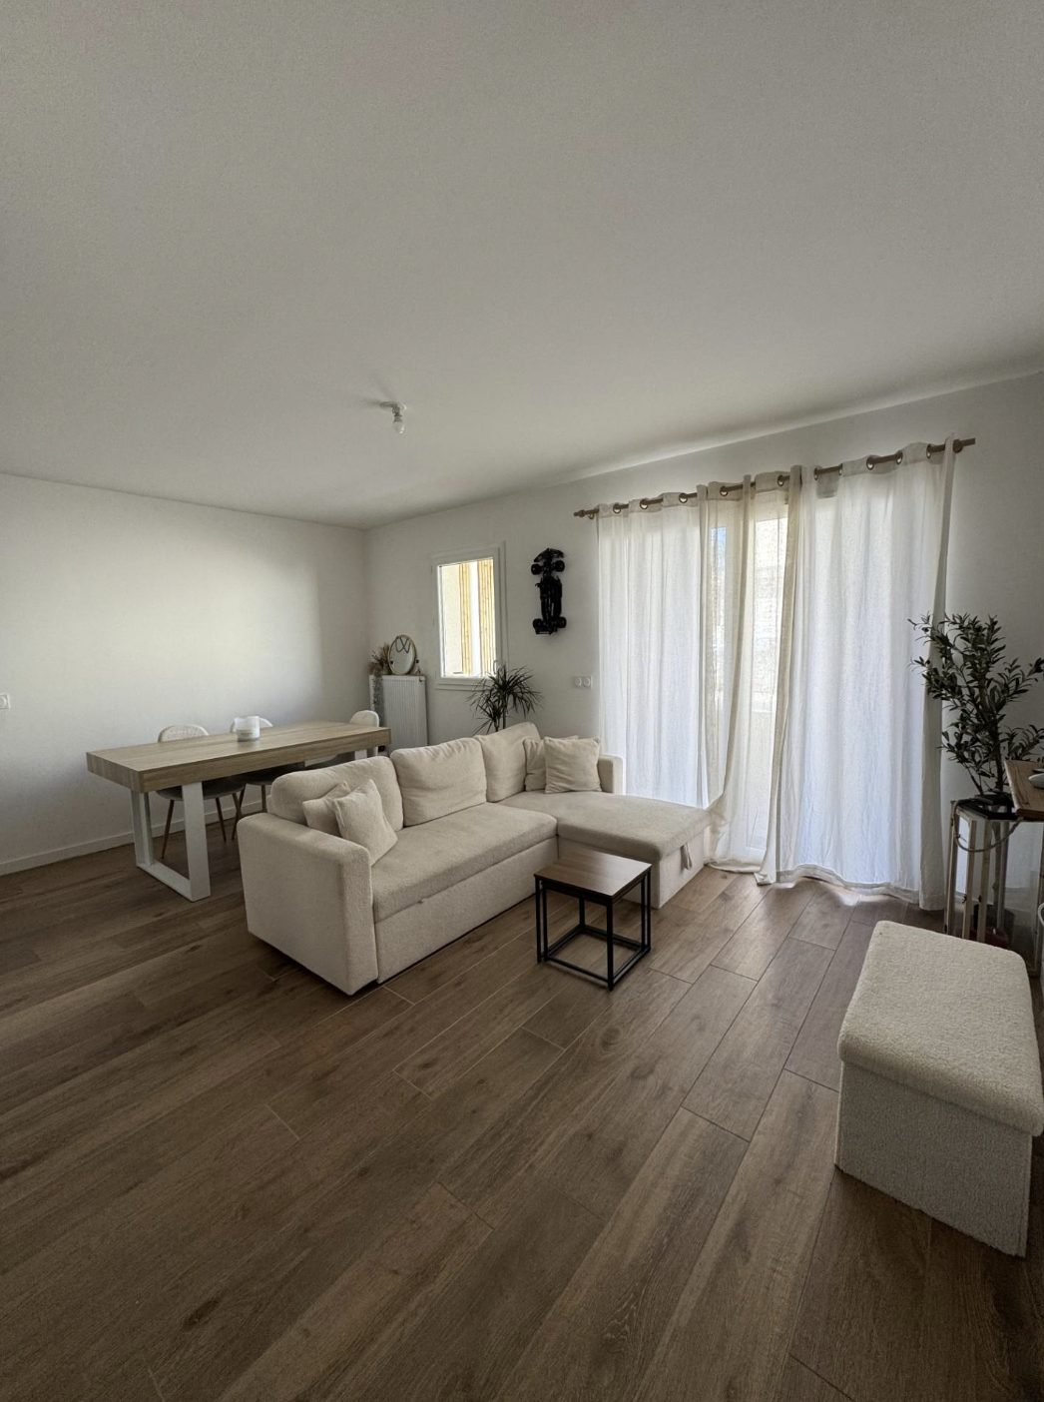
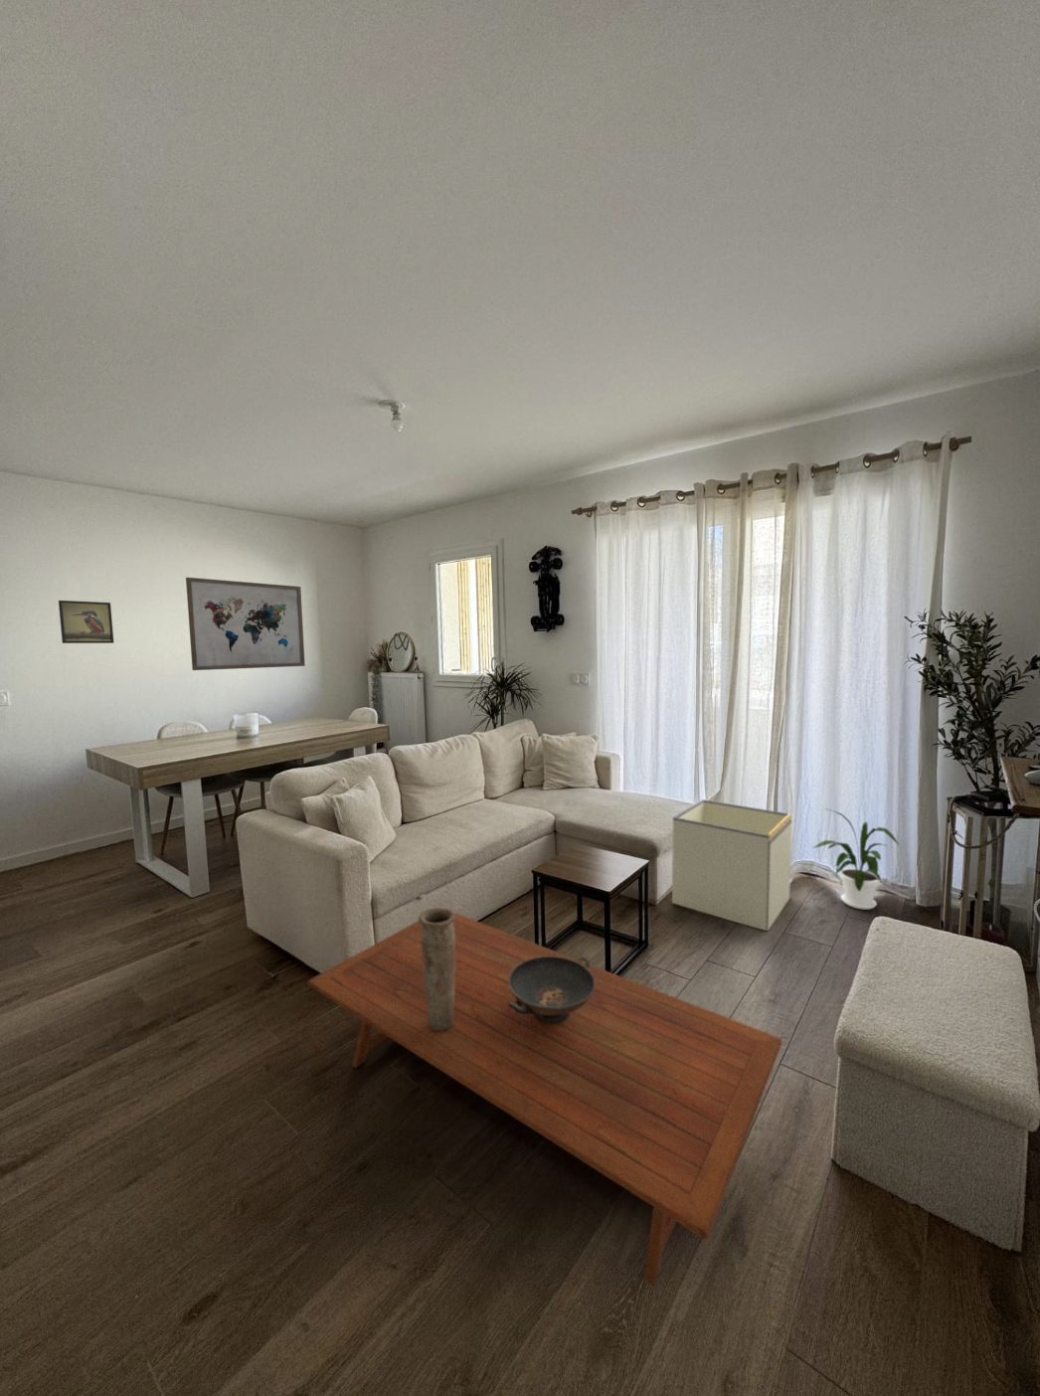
+ decorative bowl (552, 994)
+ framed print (86, 623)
+ house plant (855, 859)
+ coffee table (523, 1050)
+ vase (438, 970)
+ storage bin (732, 859)
+ wall art (249, 626)
